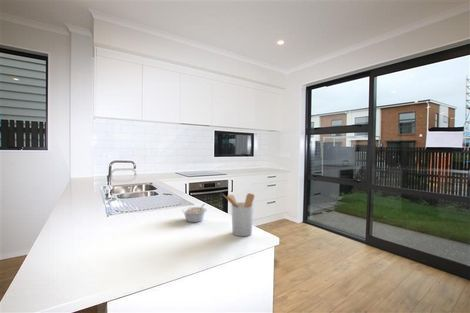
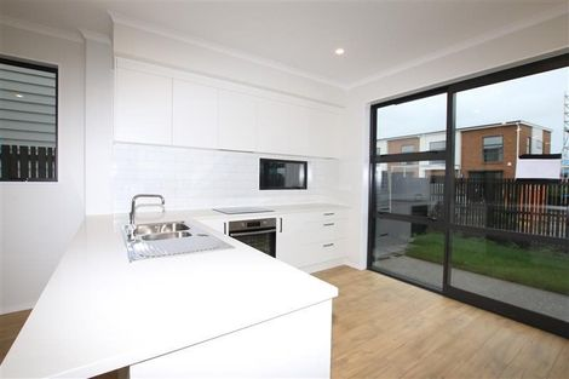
- utensil holder (237, 212)
- legume (194, 213)
